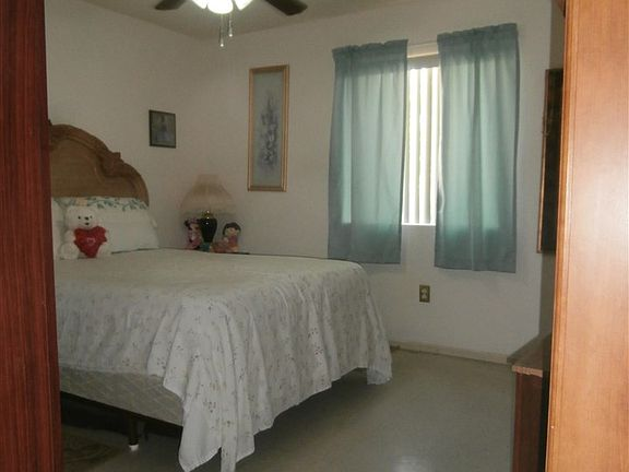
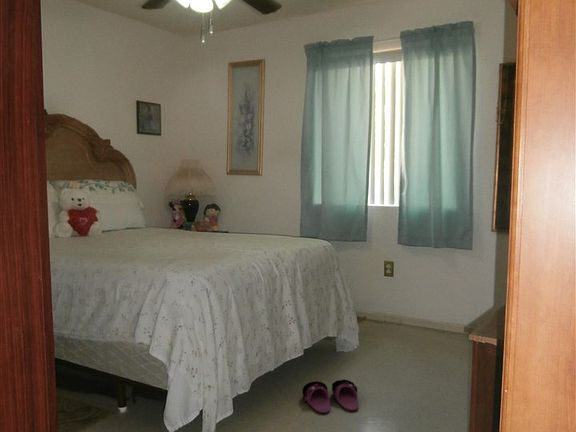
+ slippers (332, 390)
